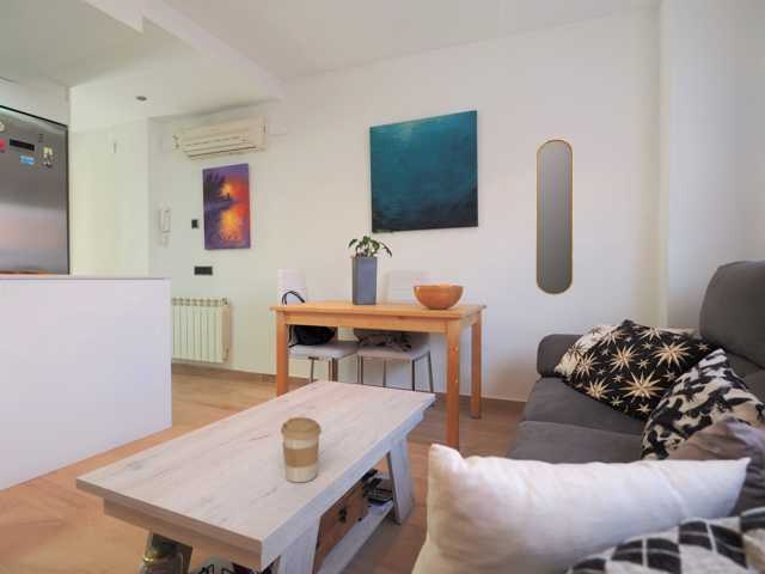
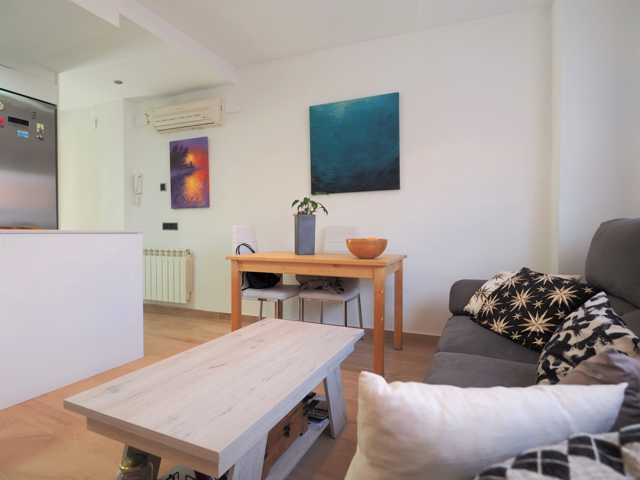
- home mirror (553, 216)
- coffee cup (301, 447)
